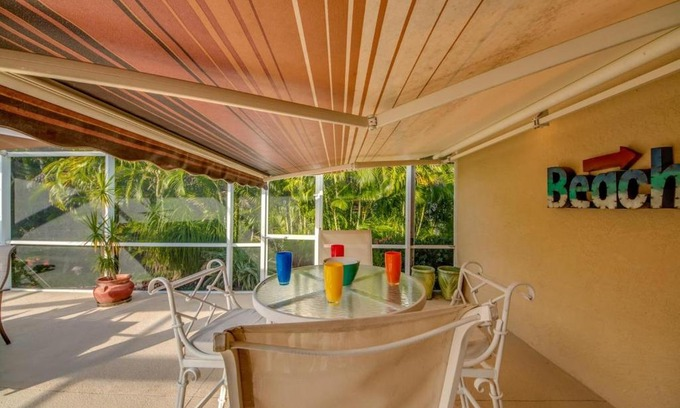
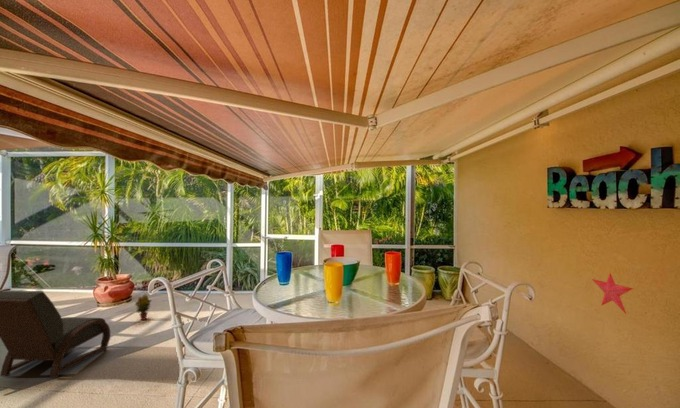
+ potted plant (143, 306)
+ lounge chair (53, 324)
+ decorative star (611, 291)
